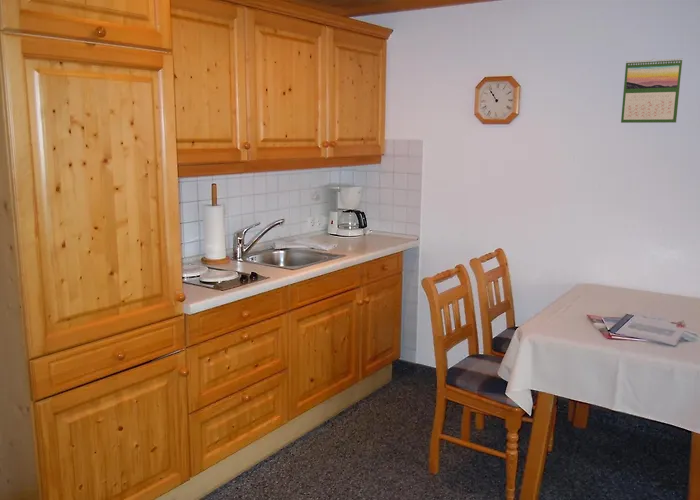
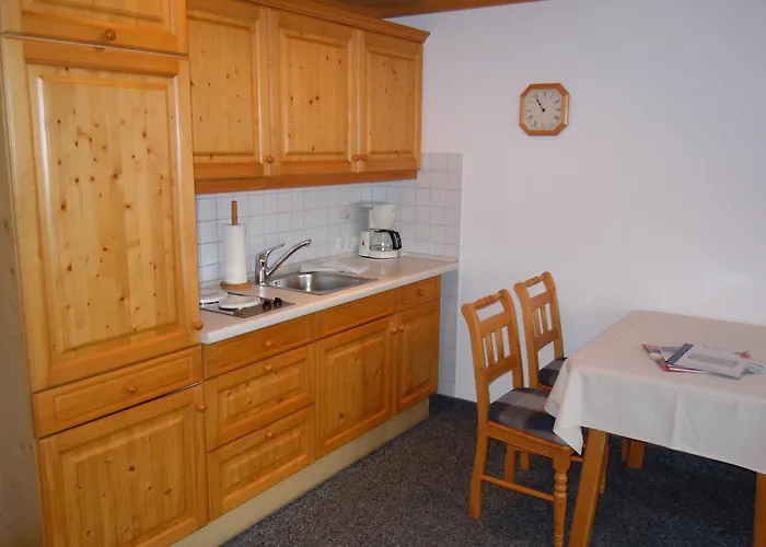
- calendar (650, 90)
